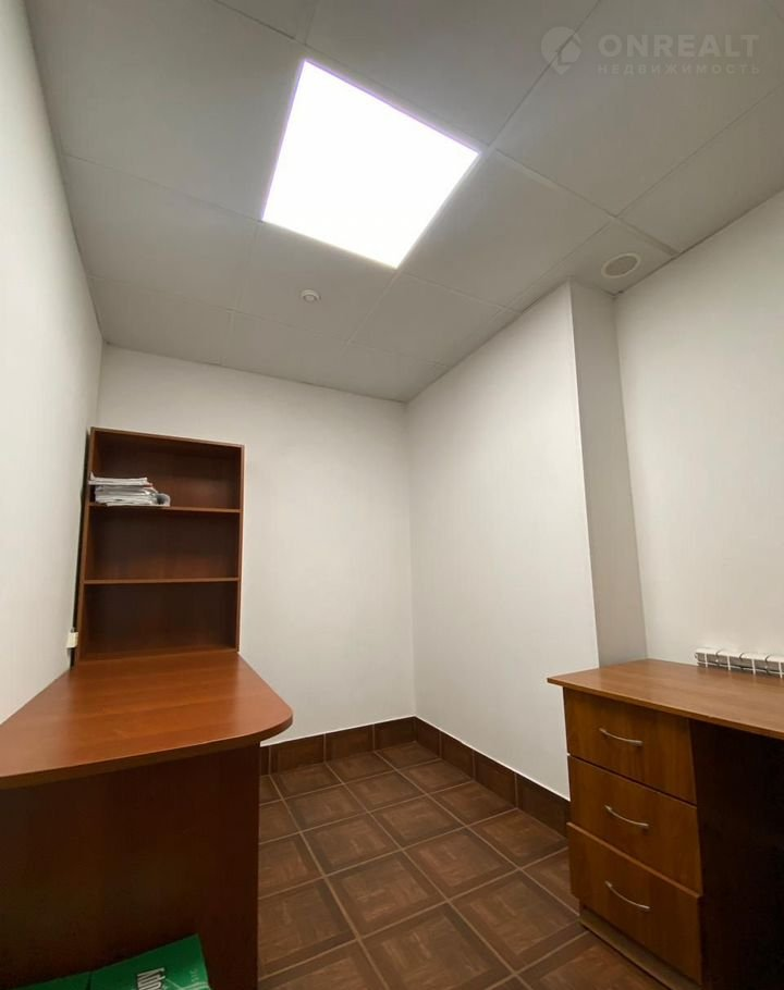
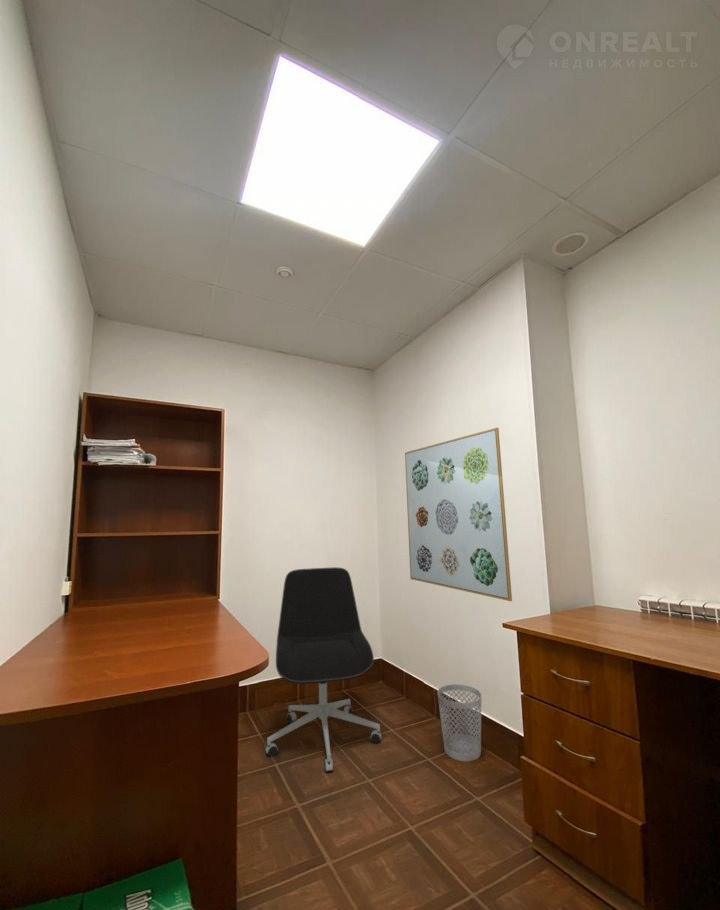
+ wastebasket (460, 721)
+ wall art (448, 513)
+ office chair (322, 654)
